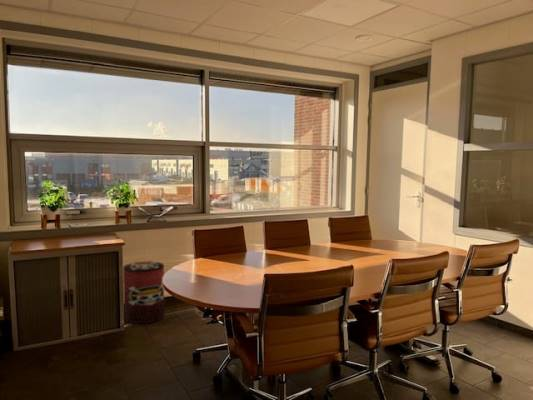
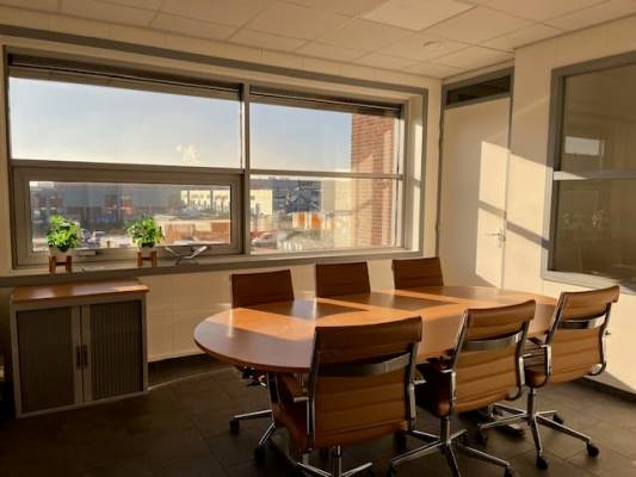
- waste bin (144, 291)
